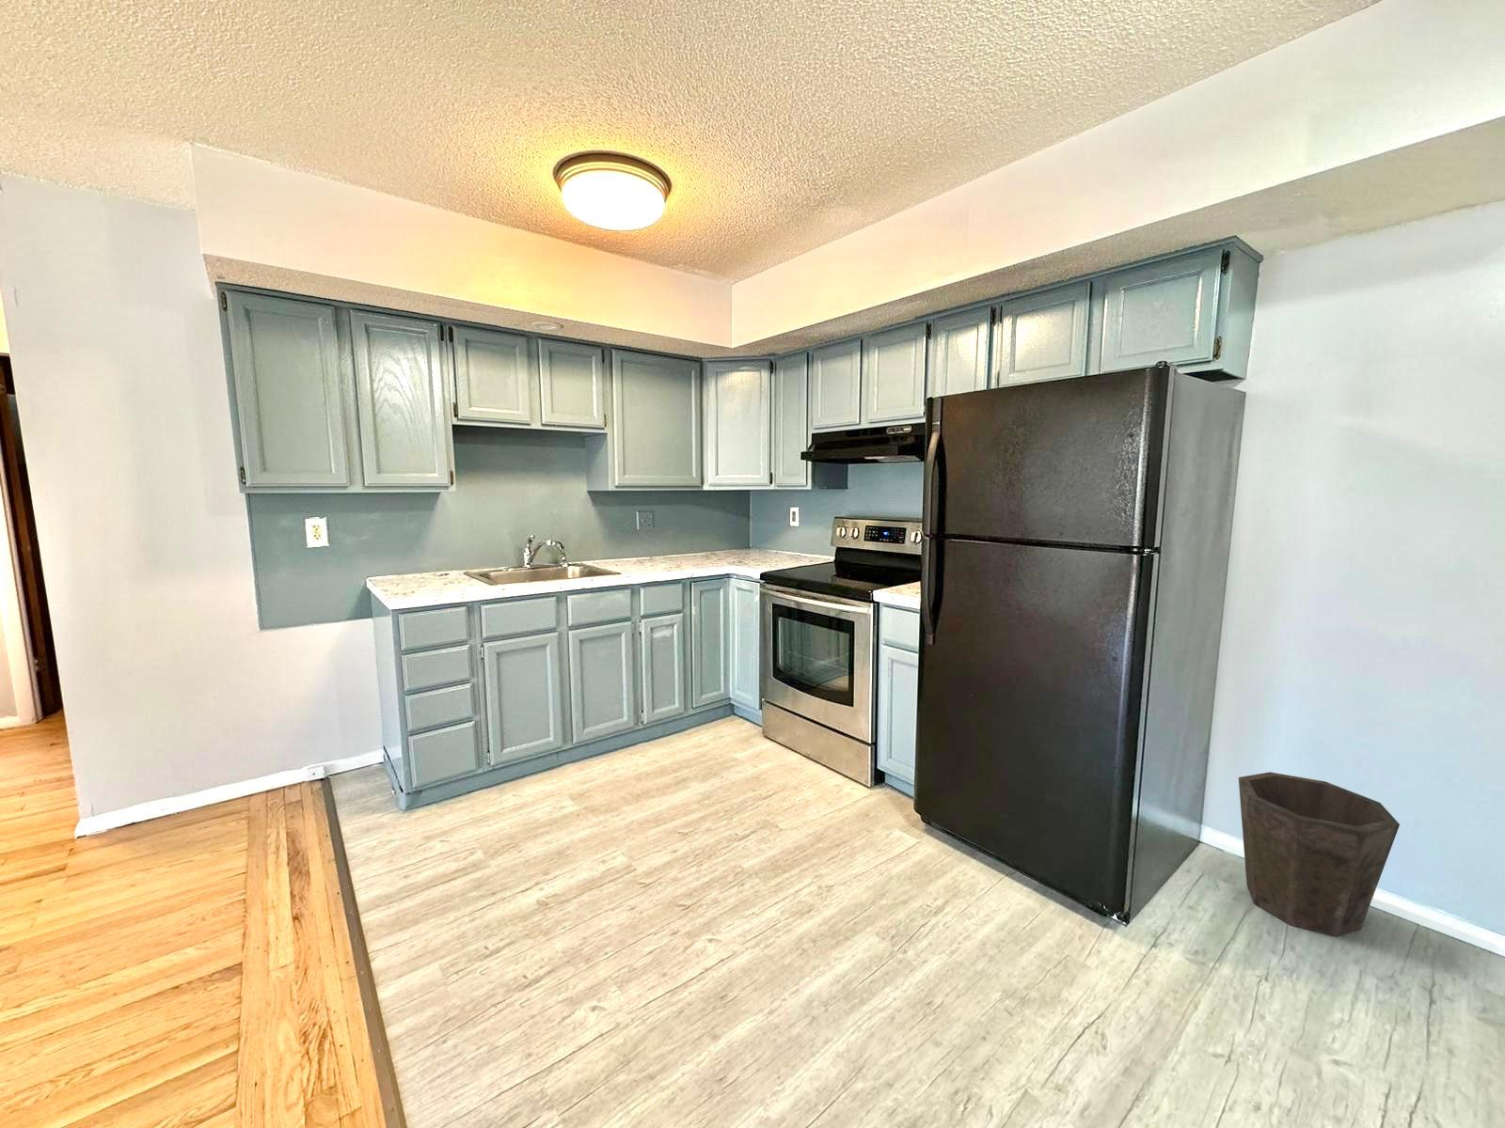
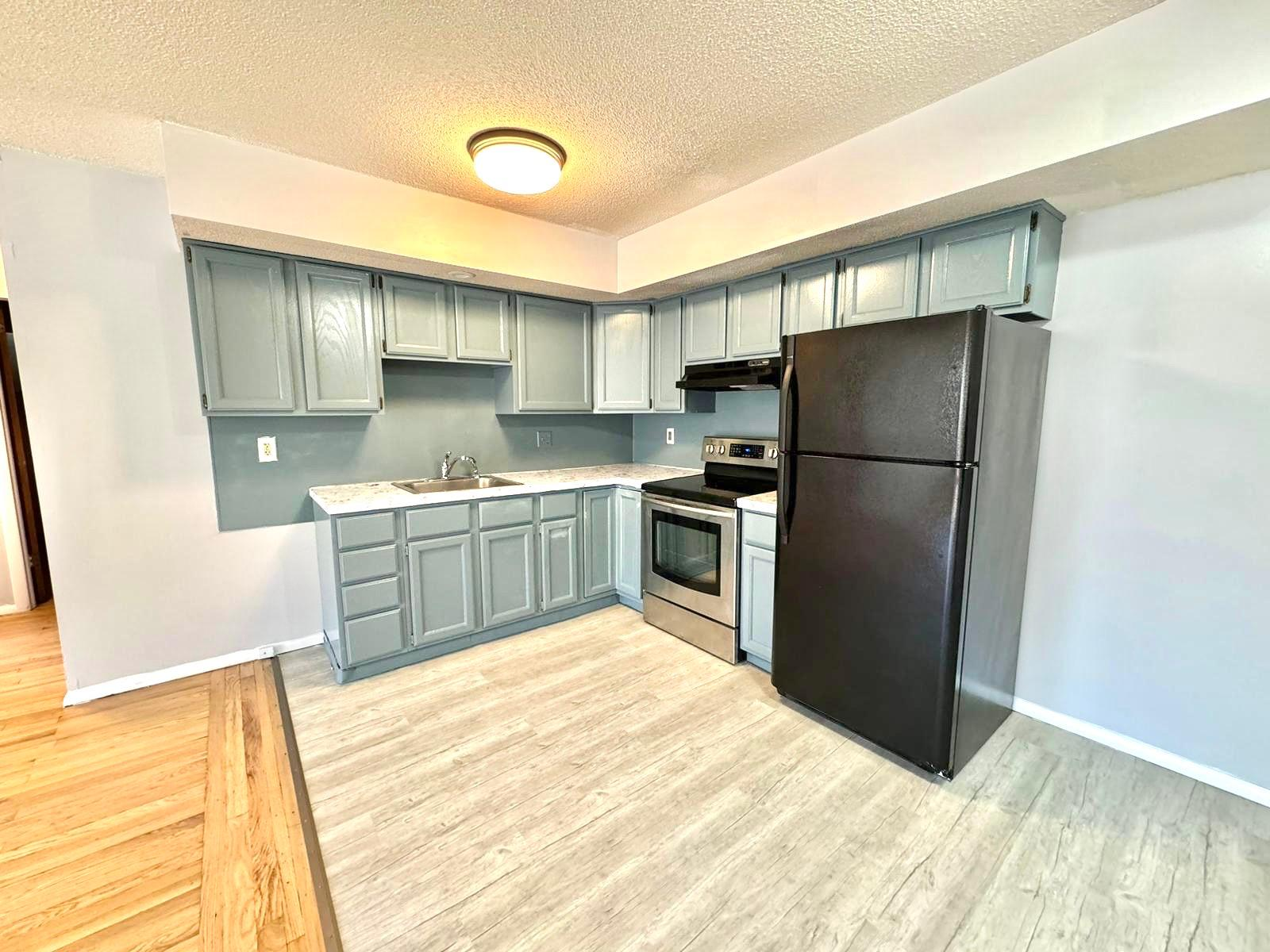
- waste bin (1307, 853)
